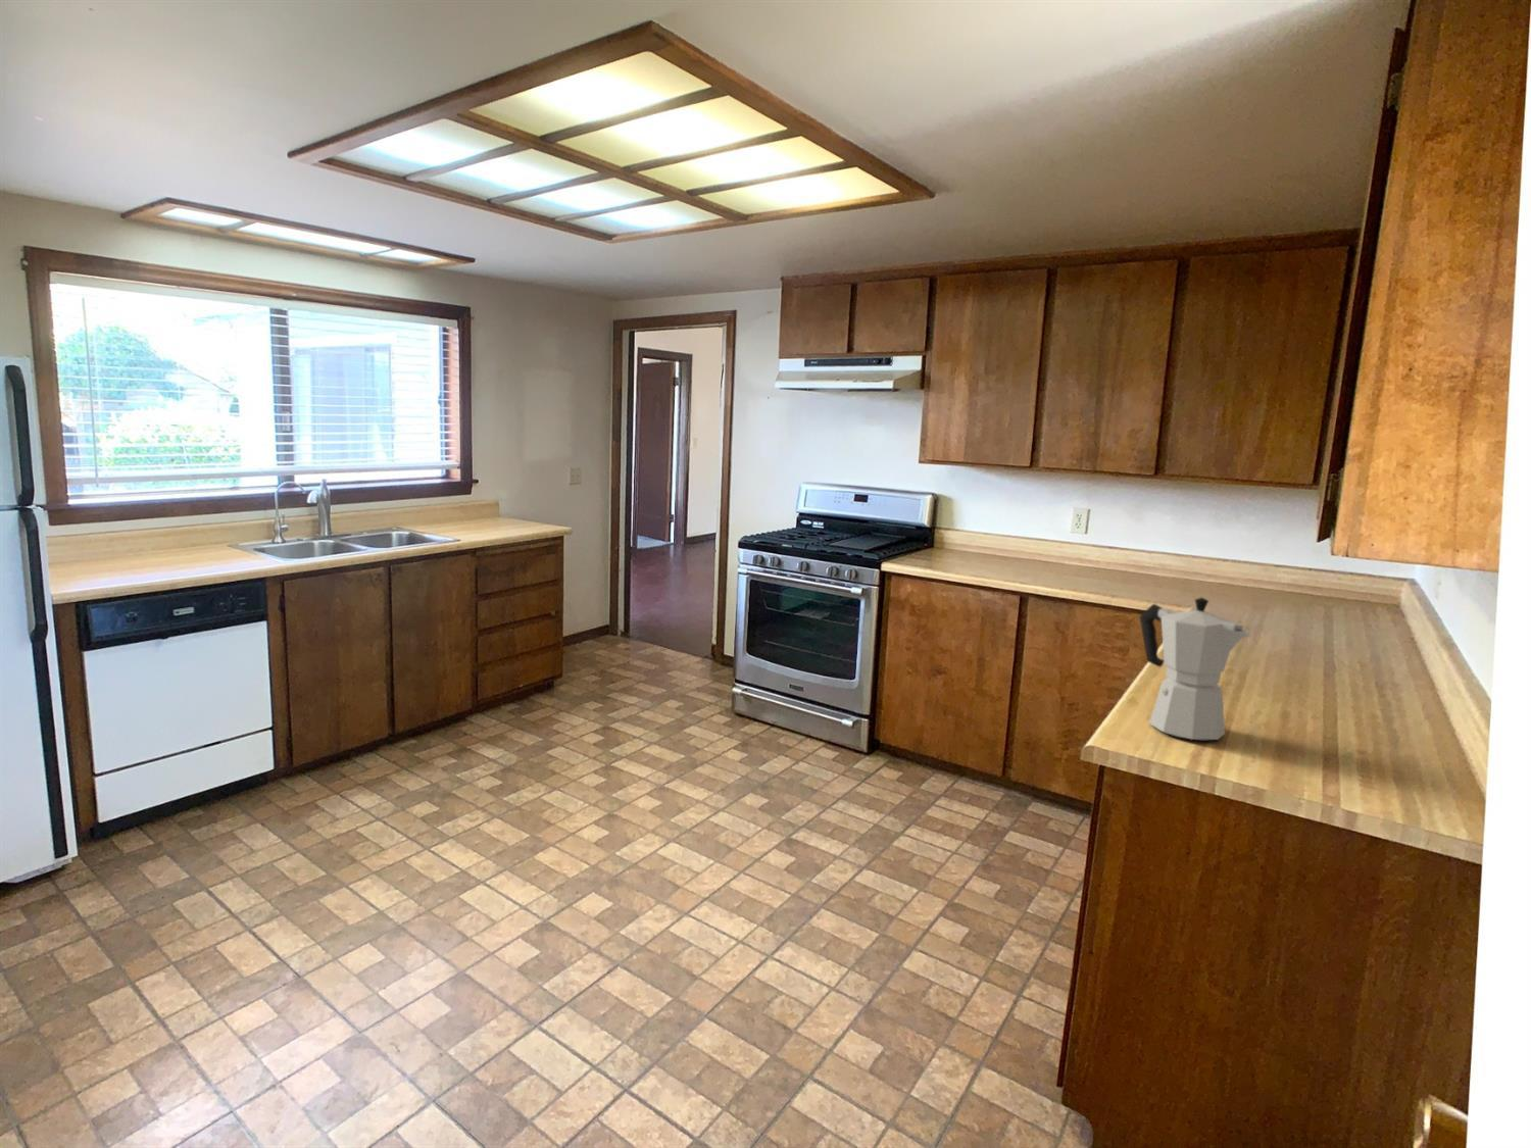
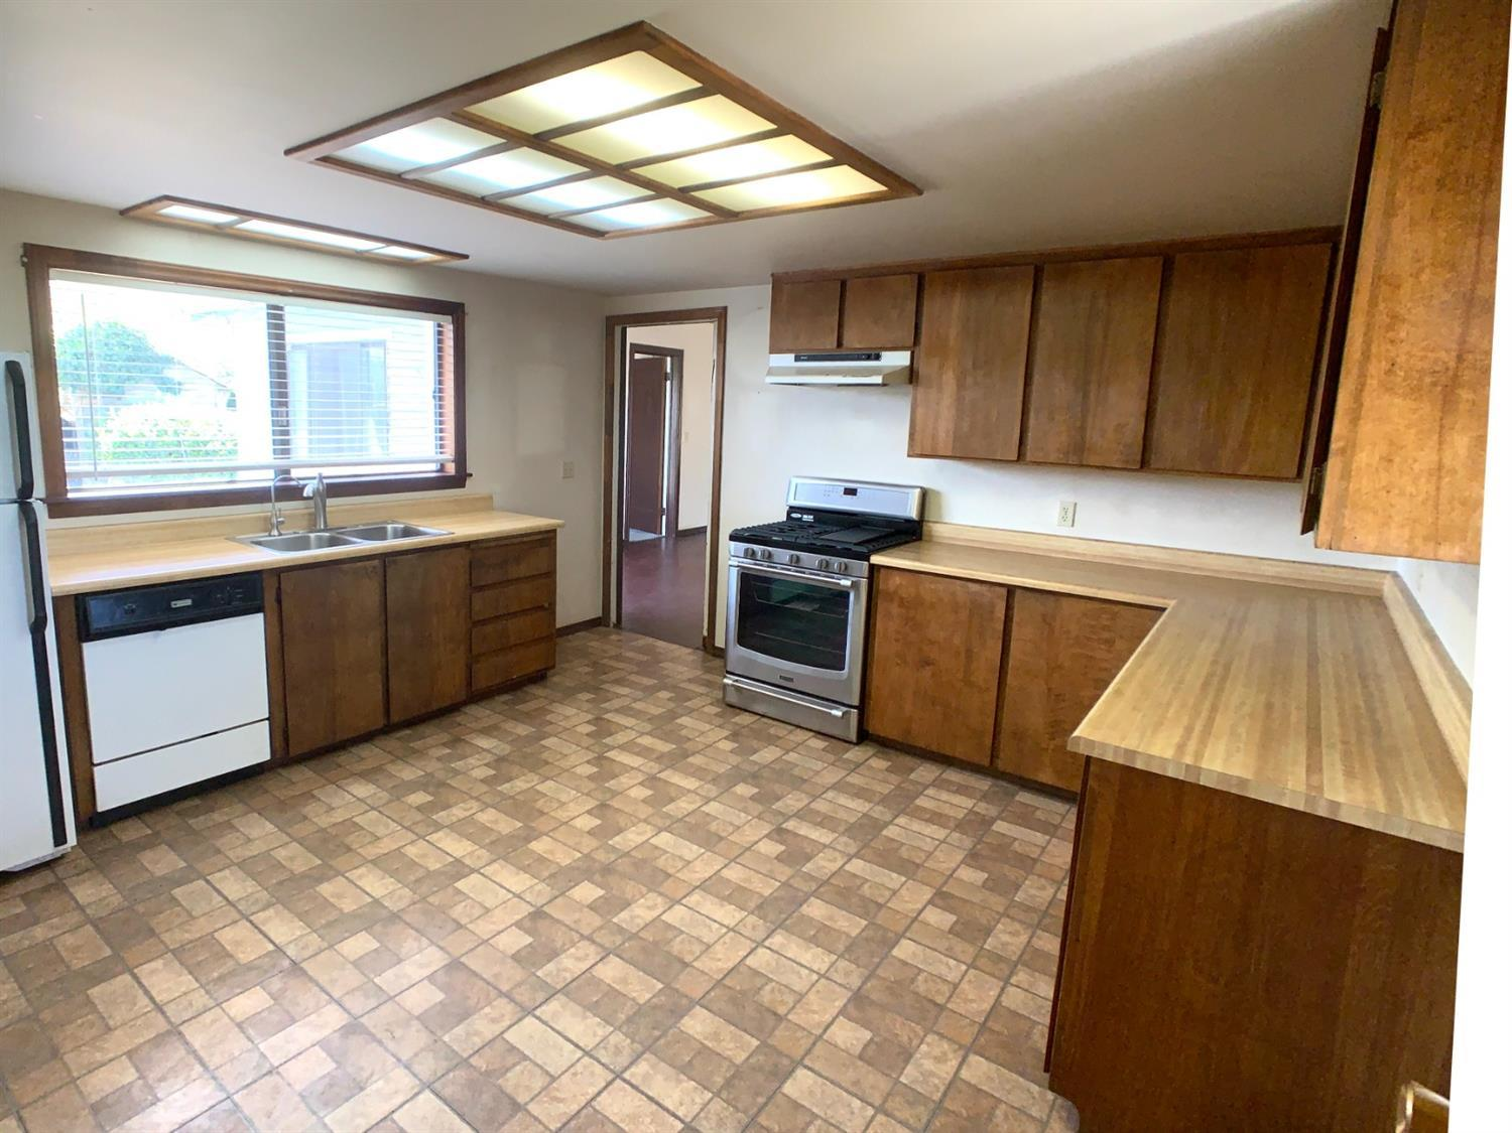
- moka pot (1187, 662)
